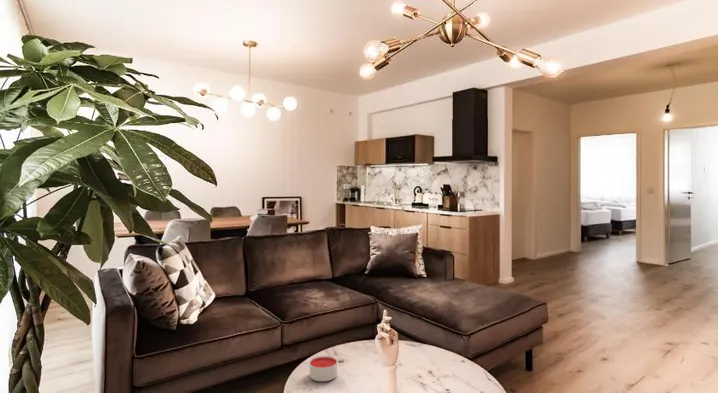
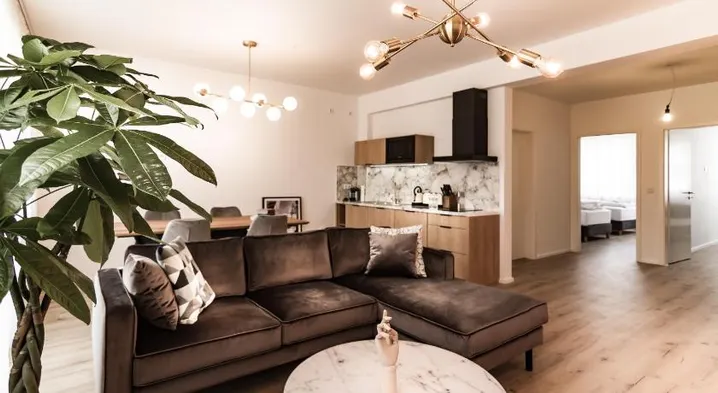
- candle (323, 367)
